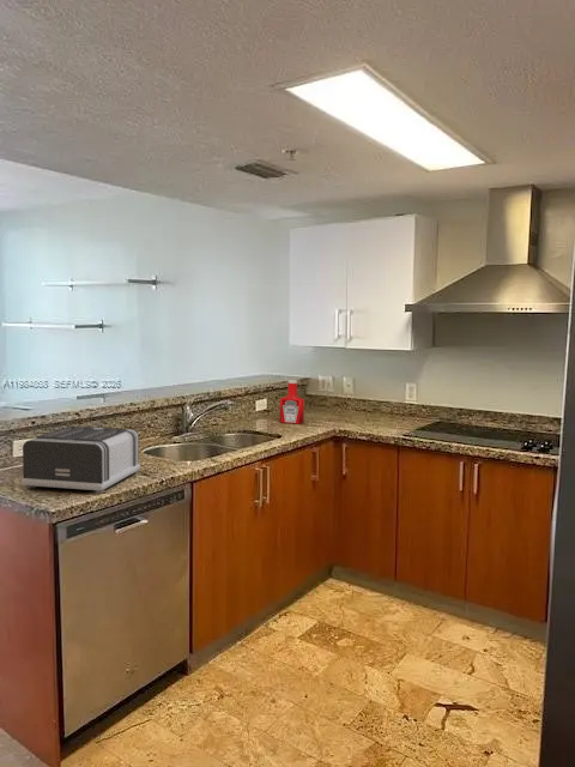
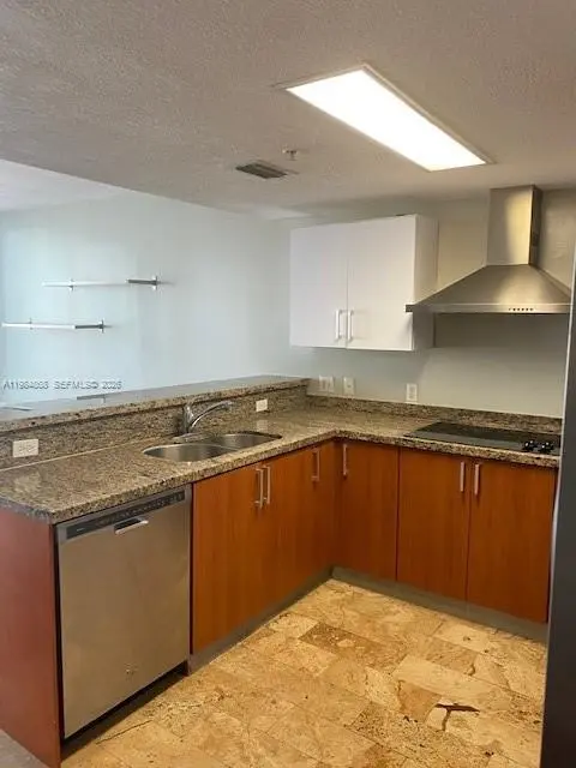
- toaster (86, 455)
- soap bottle (291, 400)
